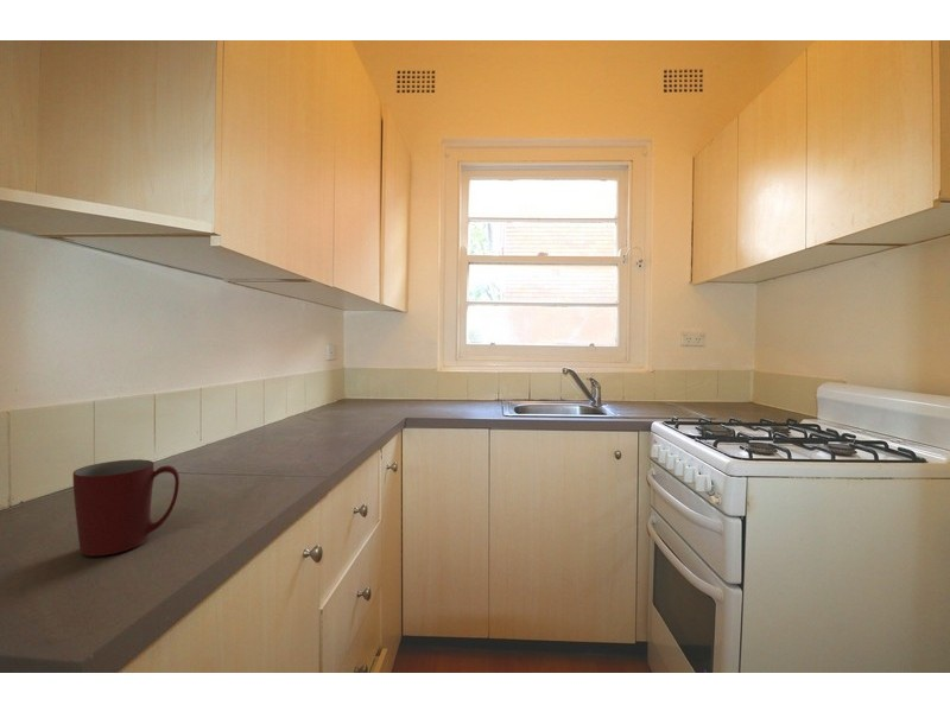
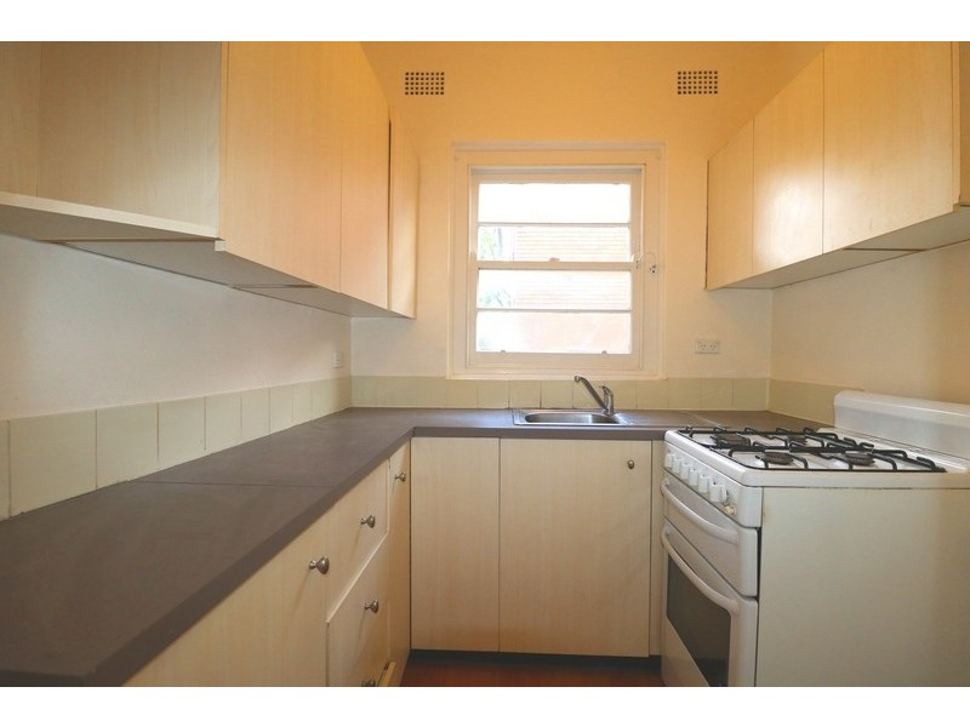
- mug (128, 504)
